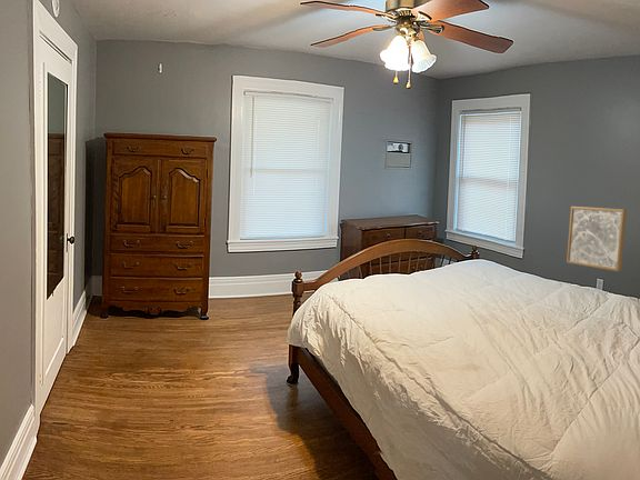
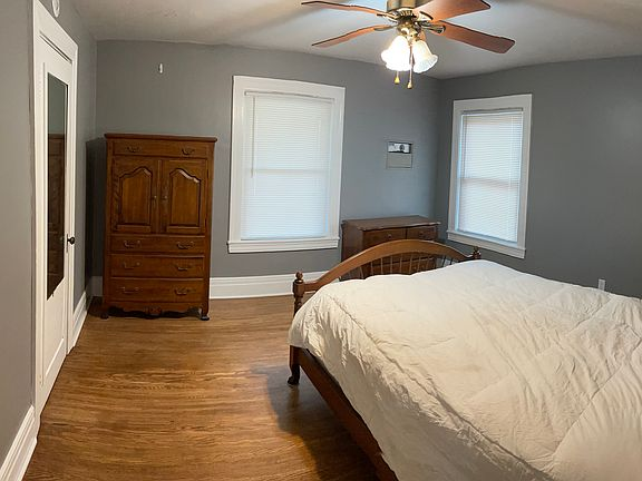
- wall art (594, 237)
